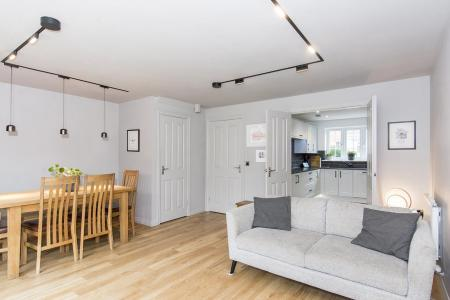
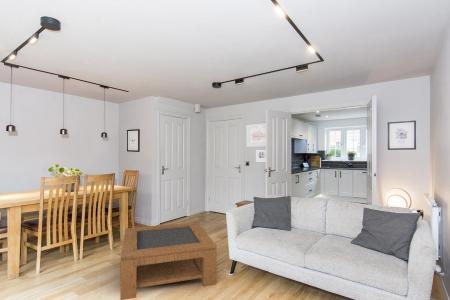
+ coffee table (166, 253)
